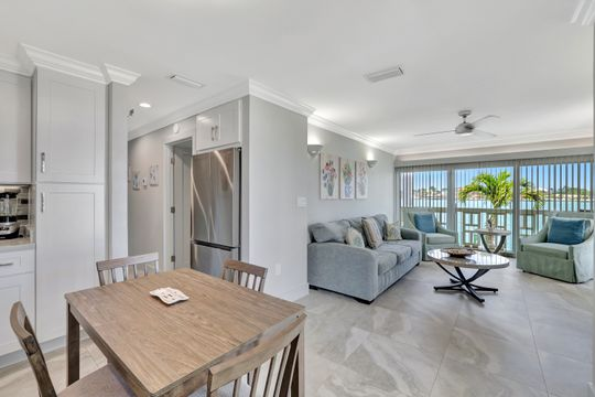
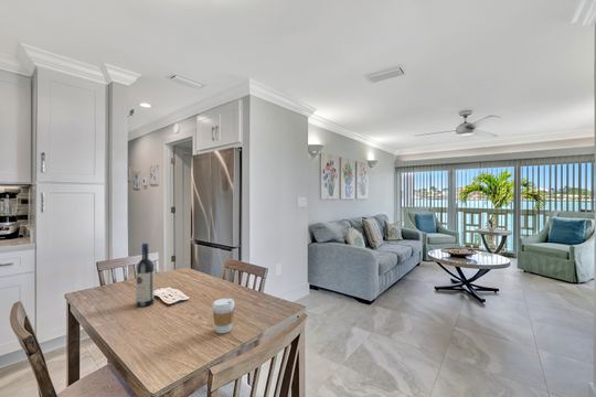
+ coffee cup (223, 314)
+ wine bottle (145, 273)
